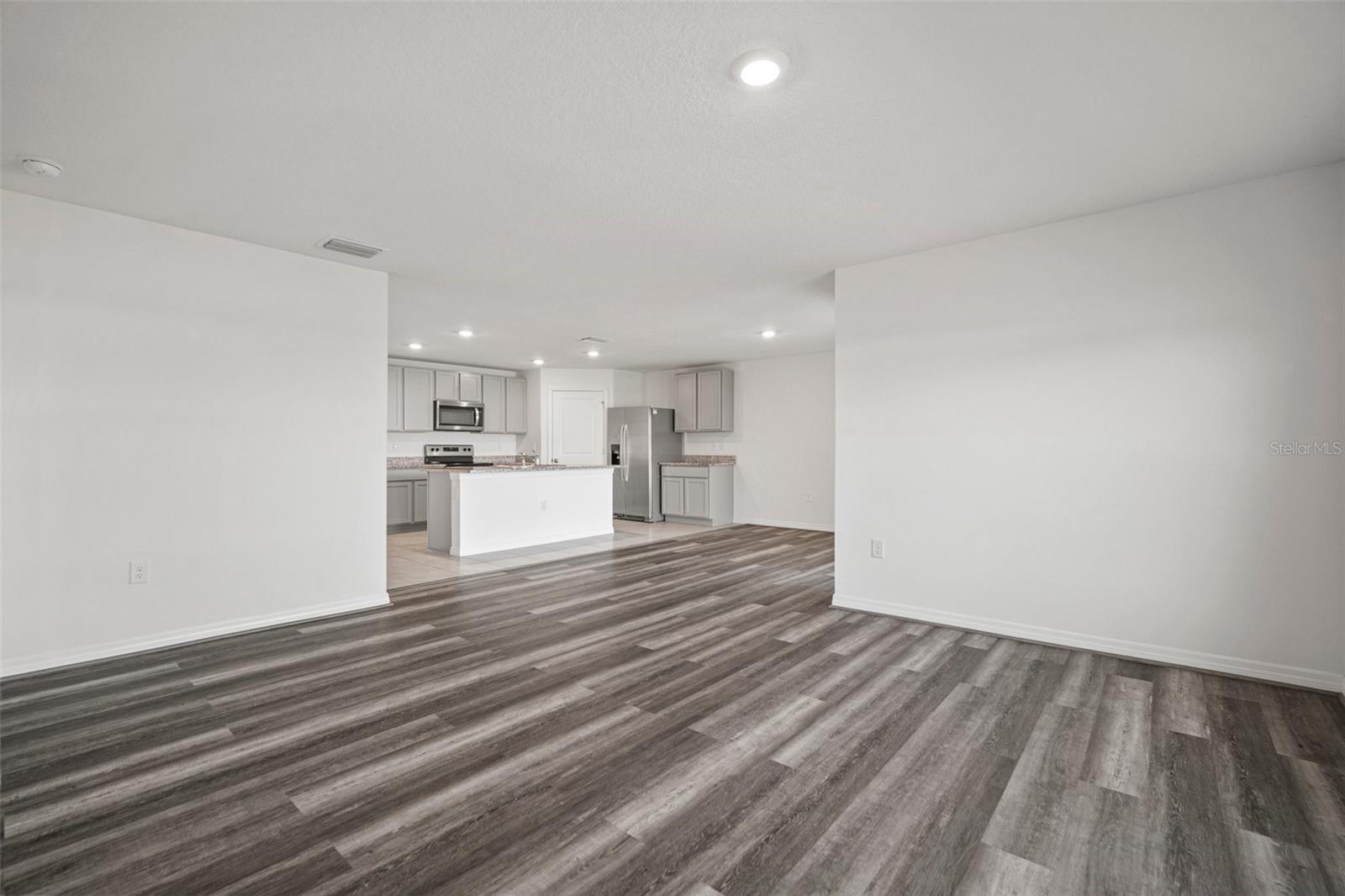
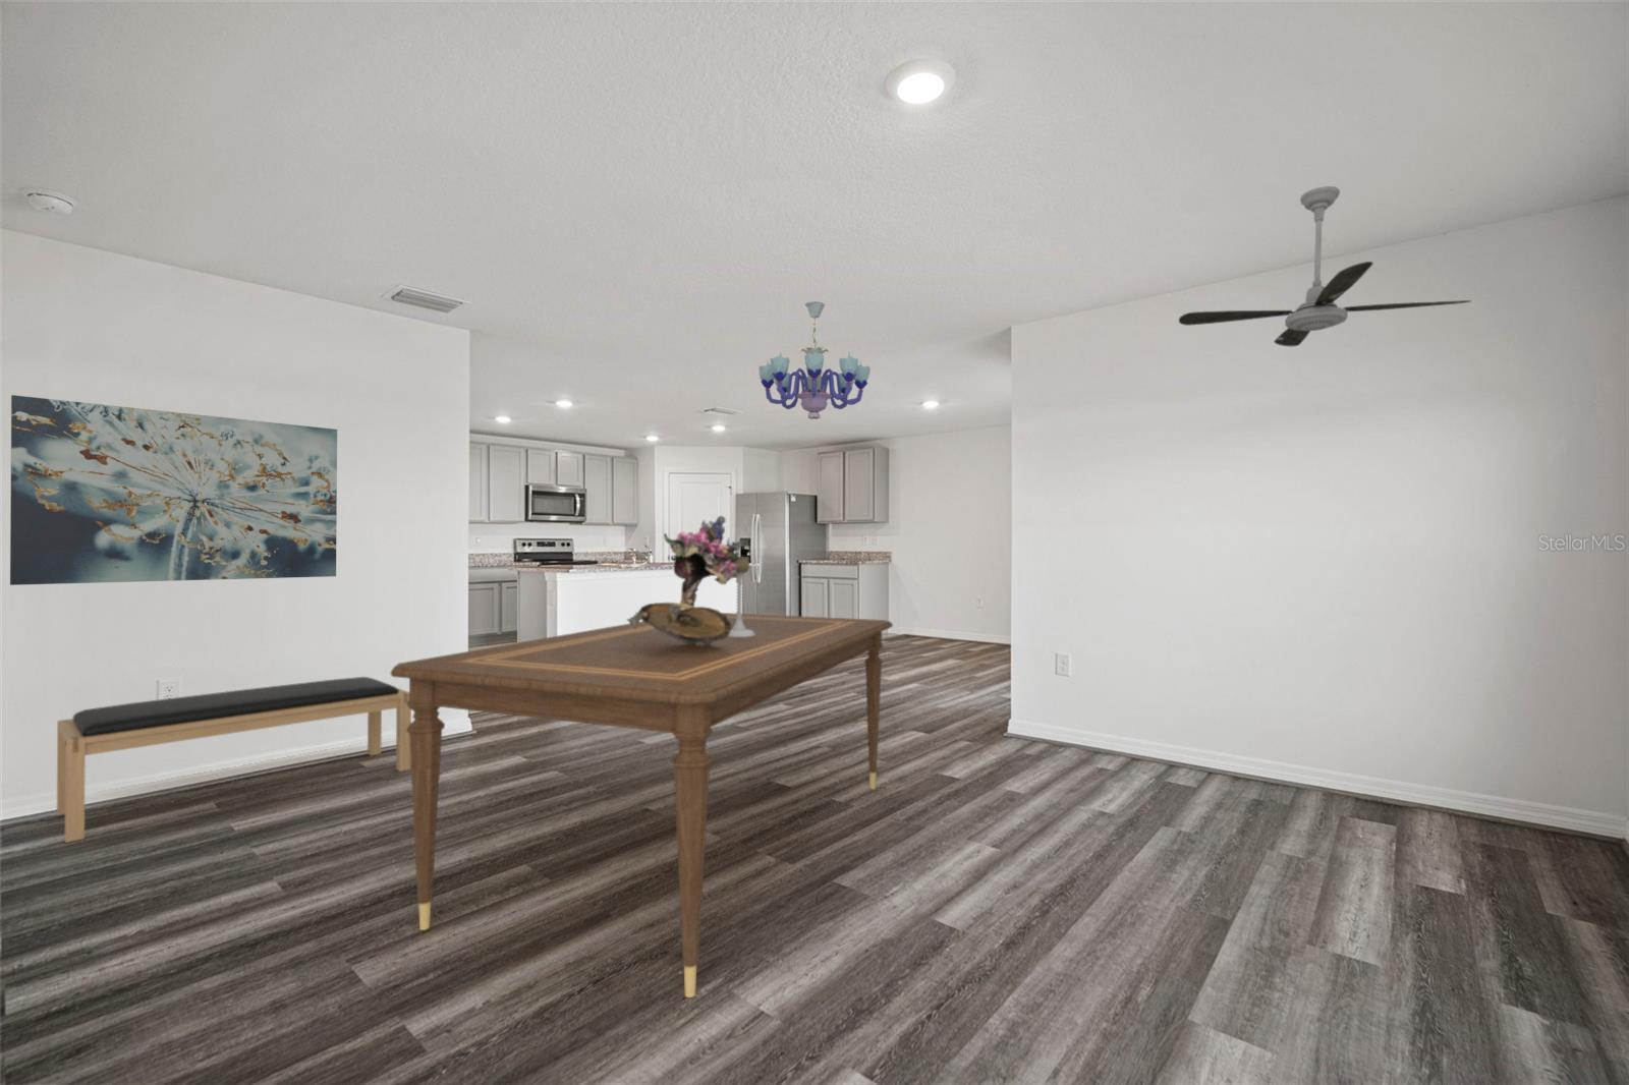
+ ceiling fan (1315, 258)
+ bouquet (692, 579)
+ dining table (699, 740)
+ chandelier (814, 361)
+ wall art (194, 496)
+ candle holder (739, 595)
+ bench (249, 730)
